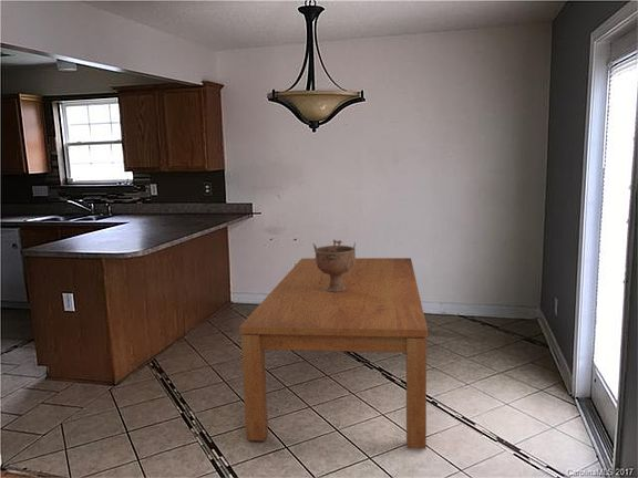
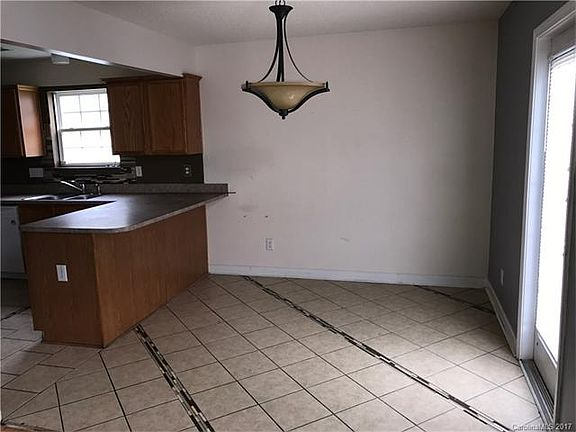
- dining table (347, 328)
- decorative bowl (335, 266)
